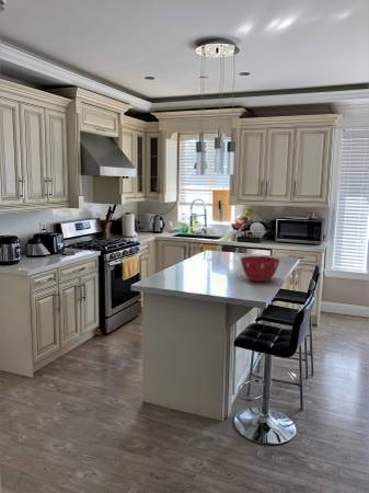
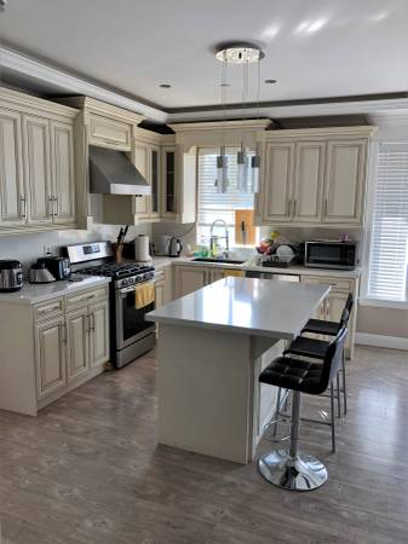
- mixing bowl (258, 268)
